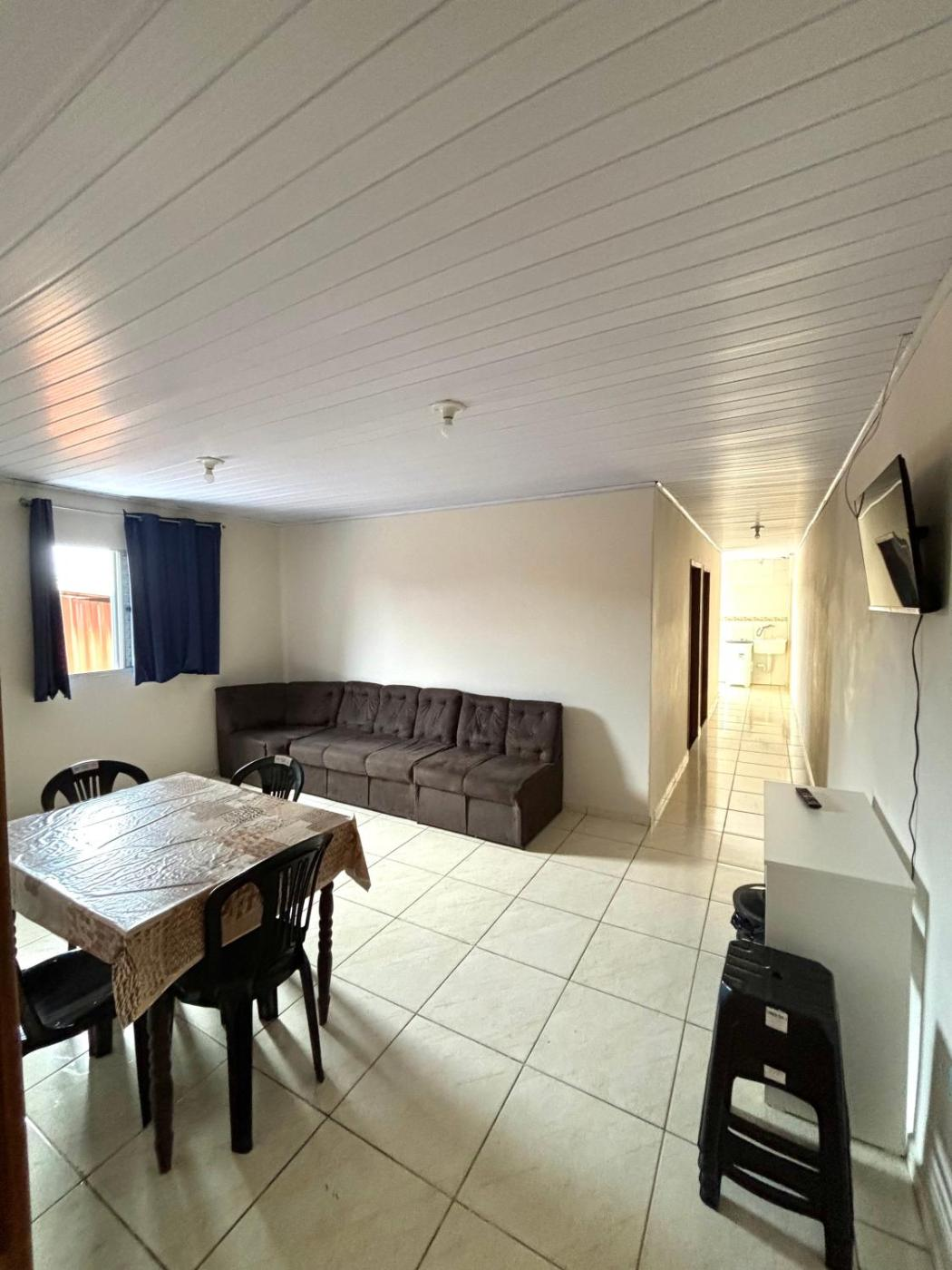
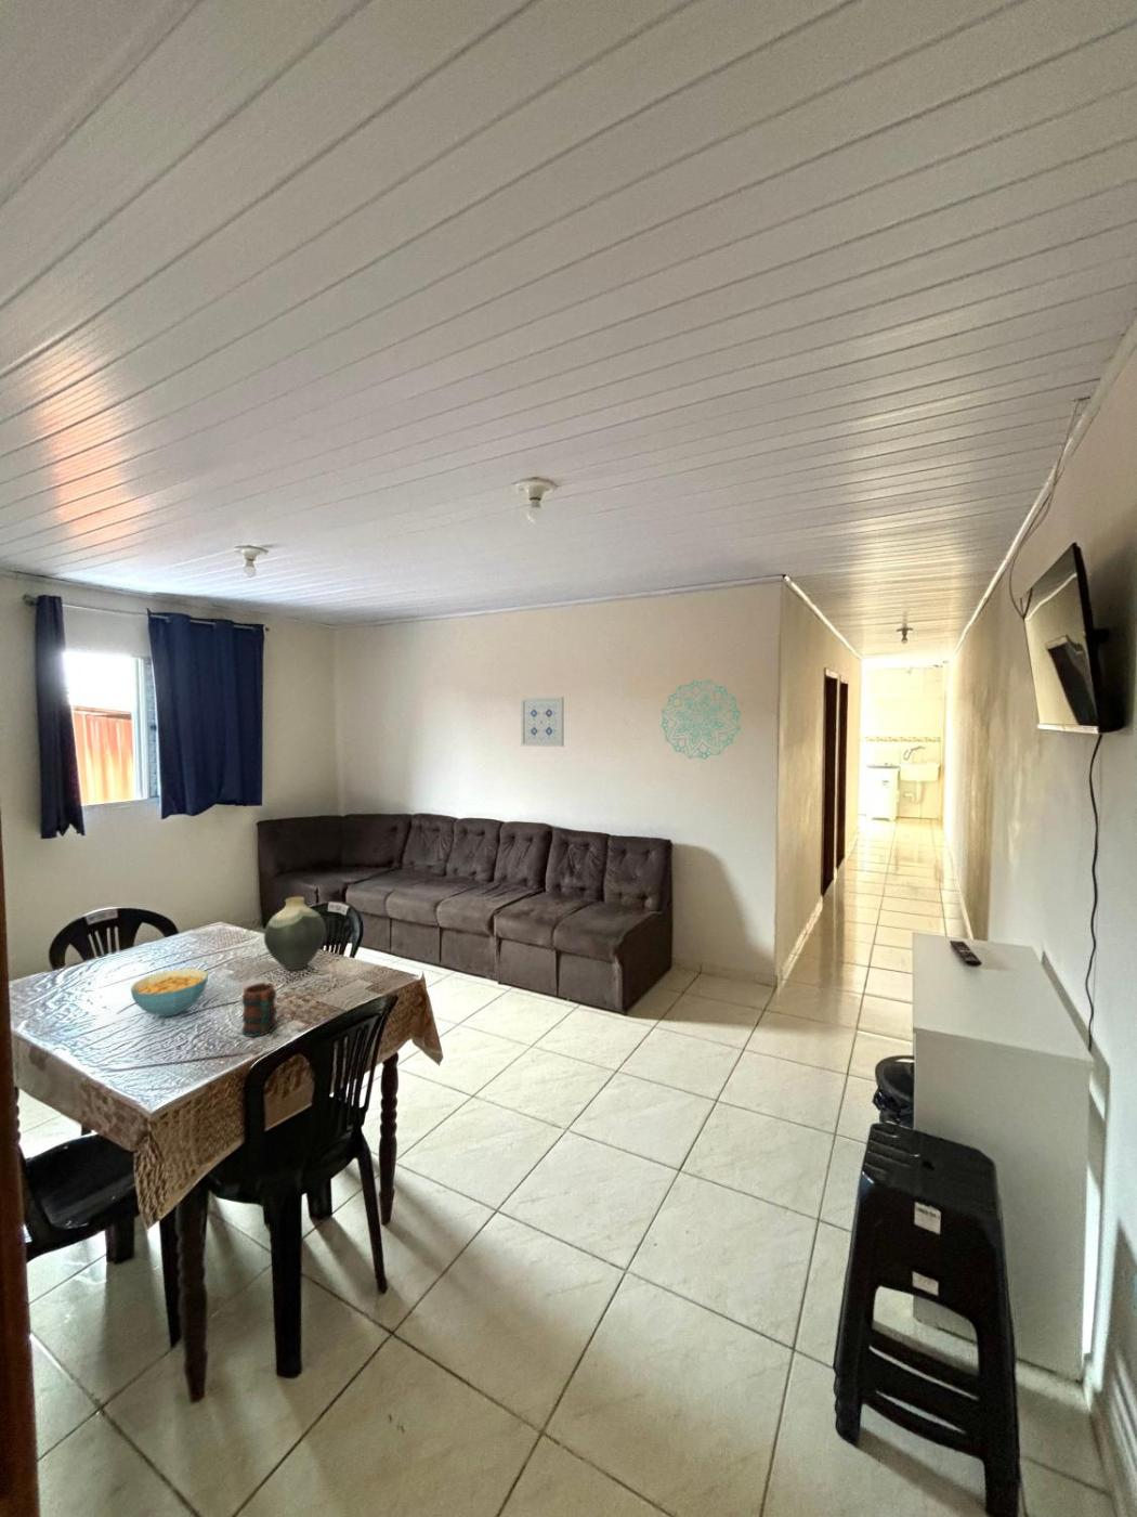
+ vase (295, 933)
+ wall decoration (701, 719)
+ cereal bowl (171, 996)
+ mug (262, 1009)
+ wall art (541, 721)
